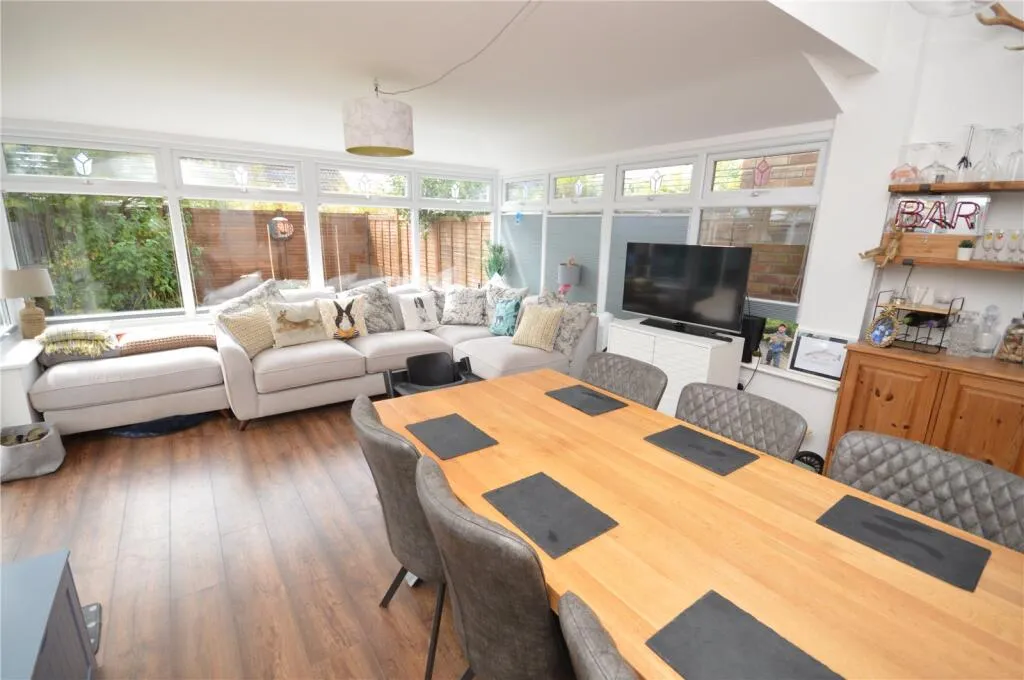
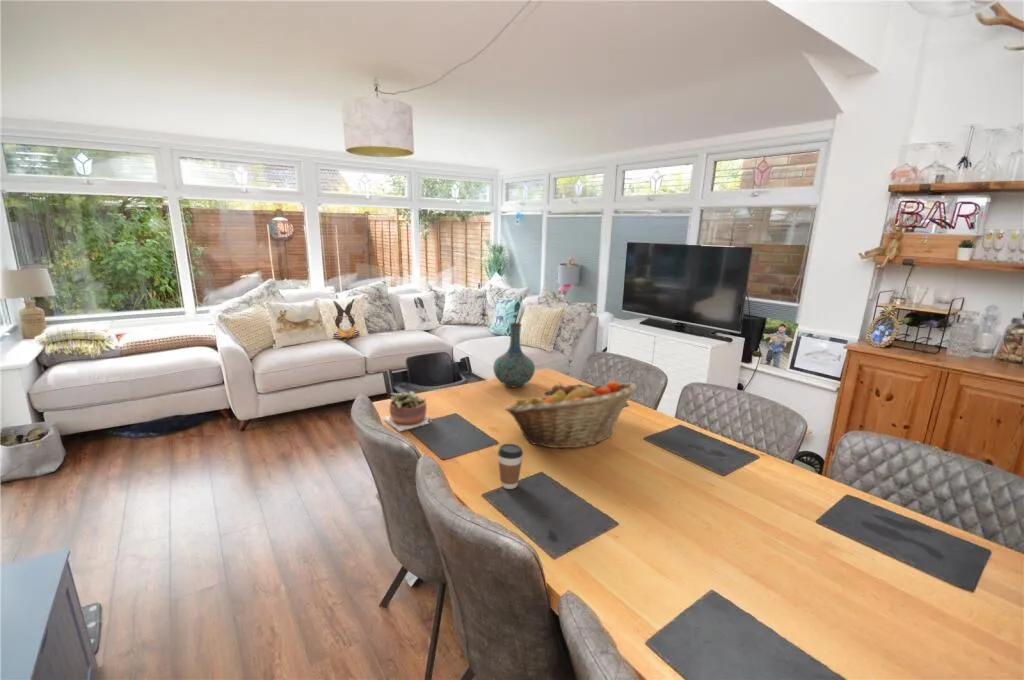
+ coffee cup (510, 466)
+ vase (514, 354)
+ fruit basket (572, 407)
+ succulent plant (408, 405)
